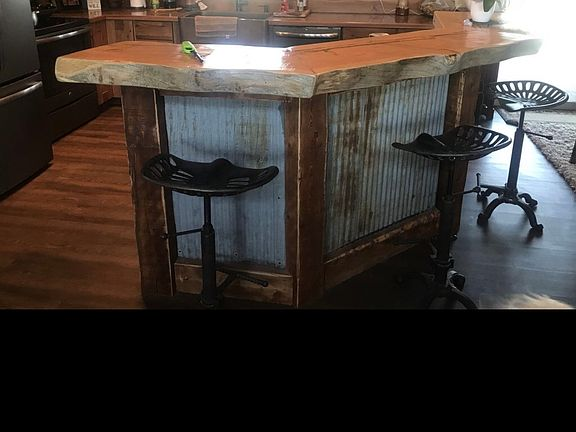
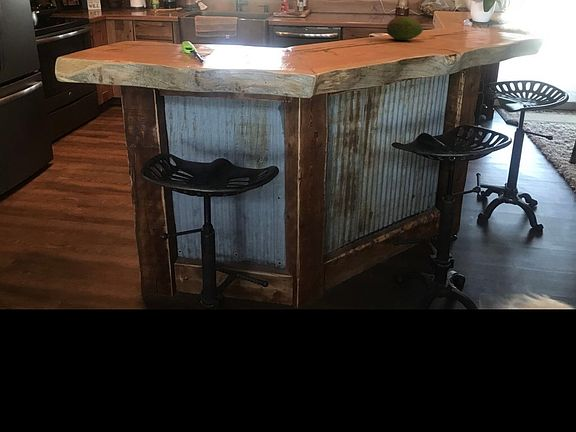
+ fruit (404, 28)
